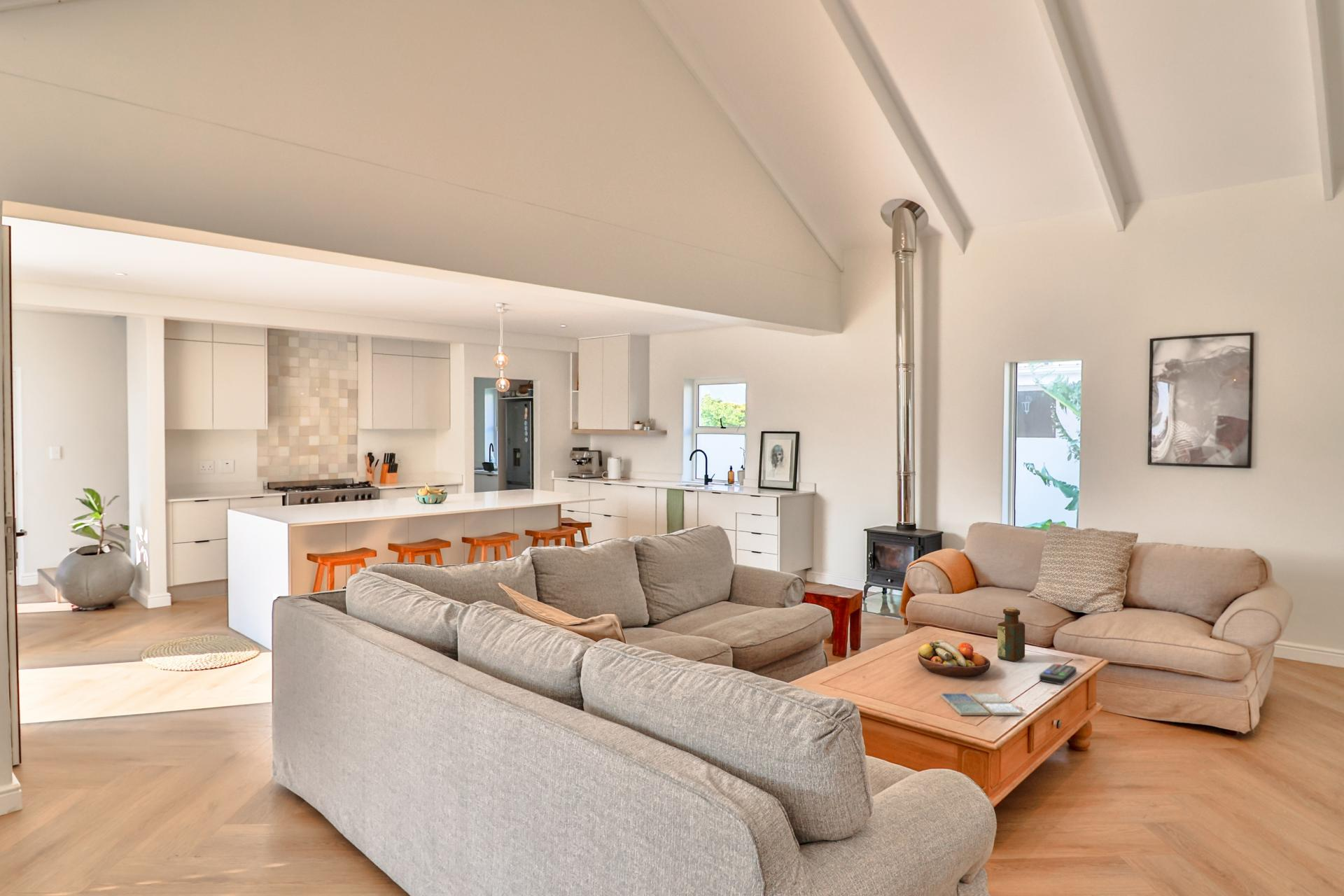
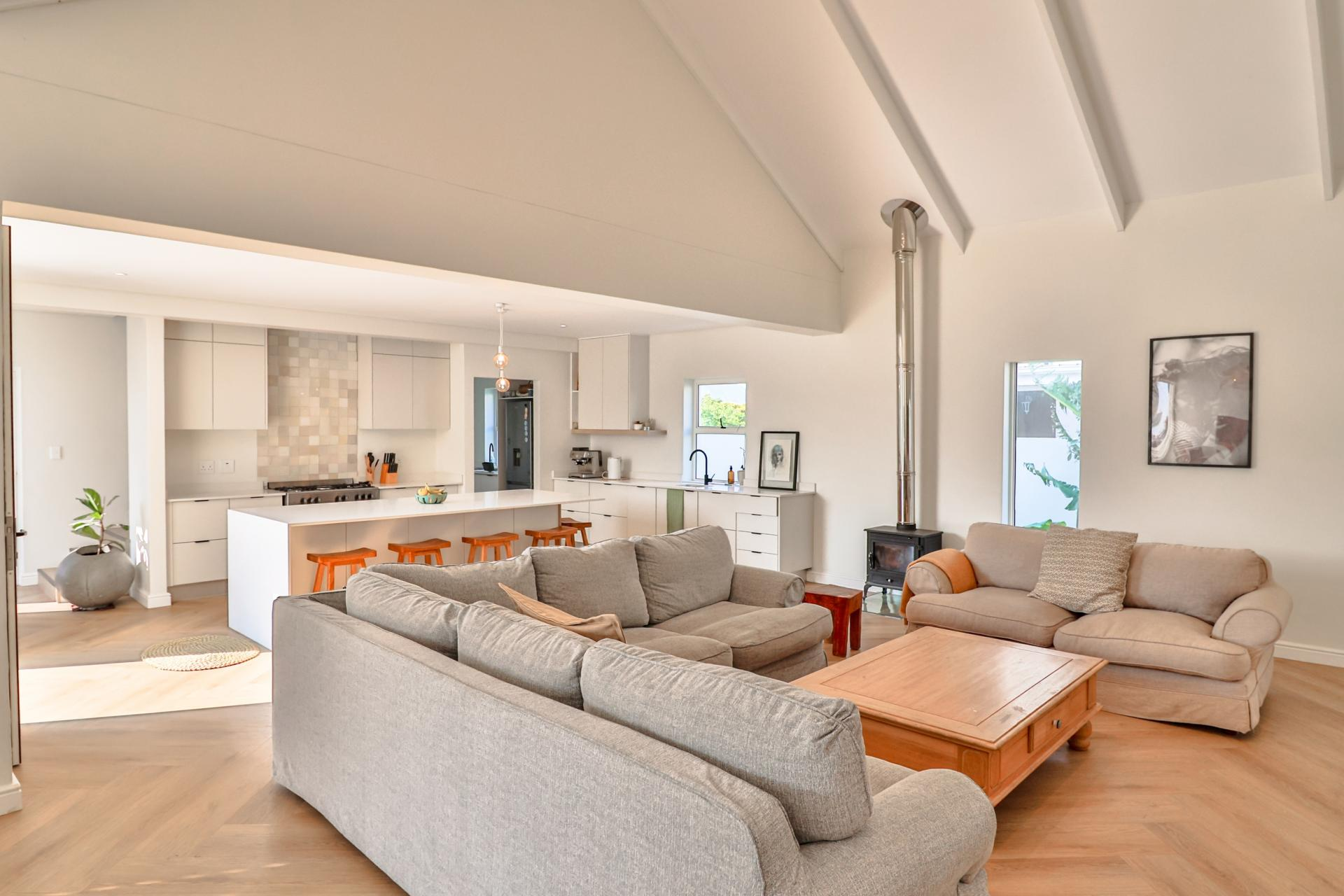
- fruit bowl (953, 654)
- remote control (1058, 673)
- drink coaster (979, 703)
- bottle (1011, 633)
